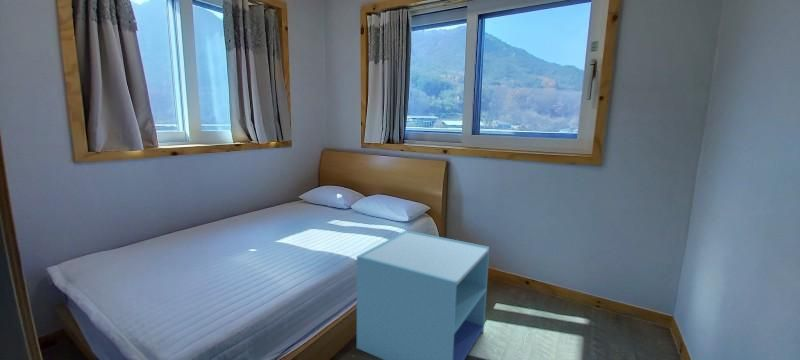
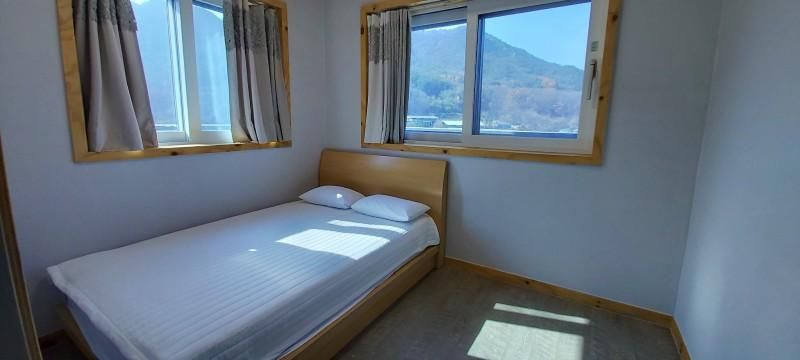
- nightstand (424, 296)
